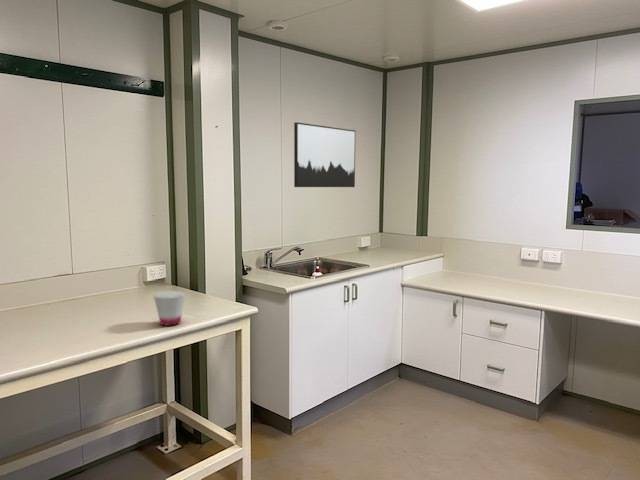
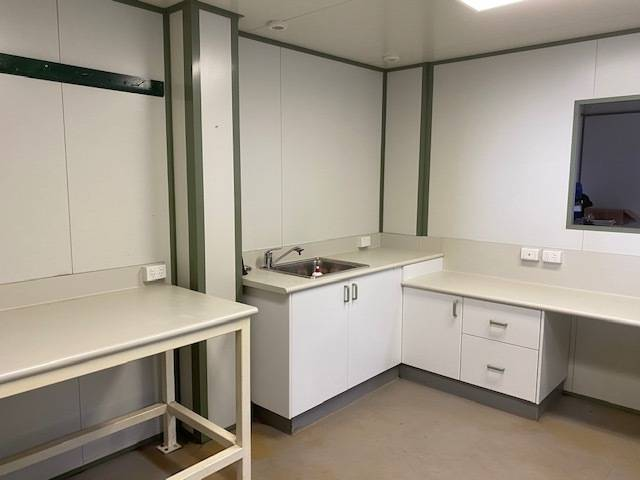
- cup (170, 308)
- wall art (326, 157)
